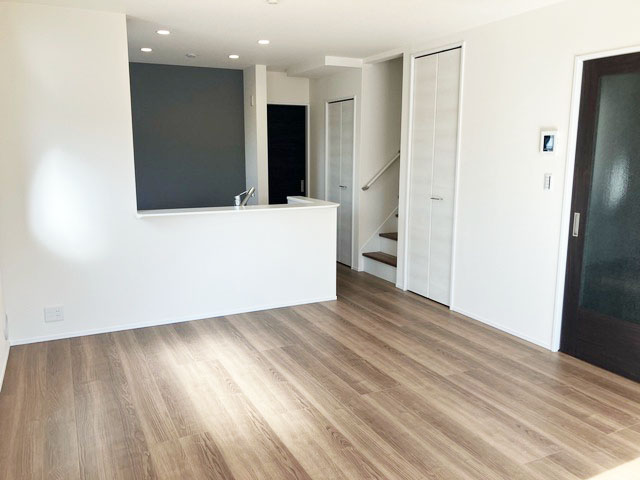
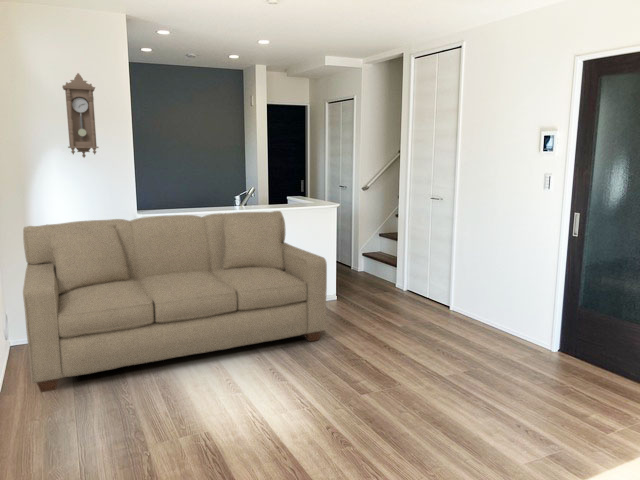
+ sofa (181, 282)
+ pendulum clock (81, 116)
